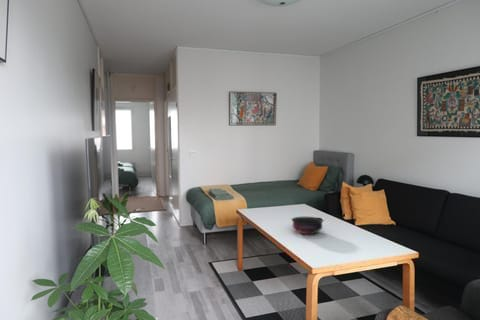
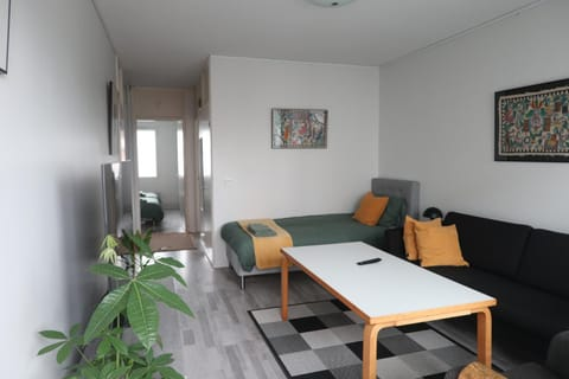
- bowl (307, 226)
